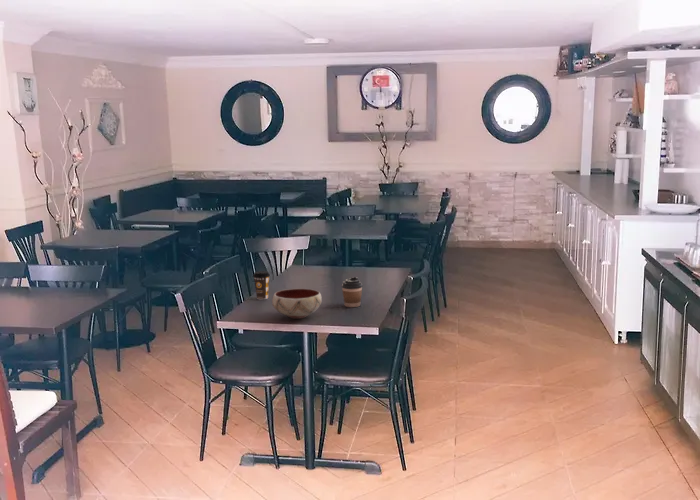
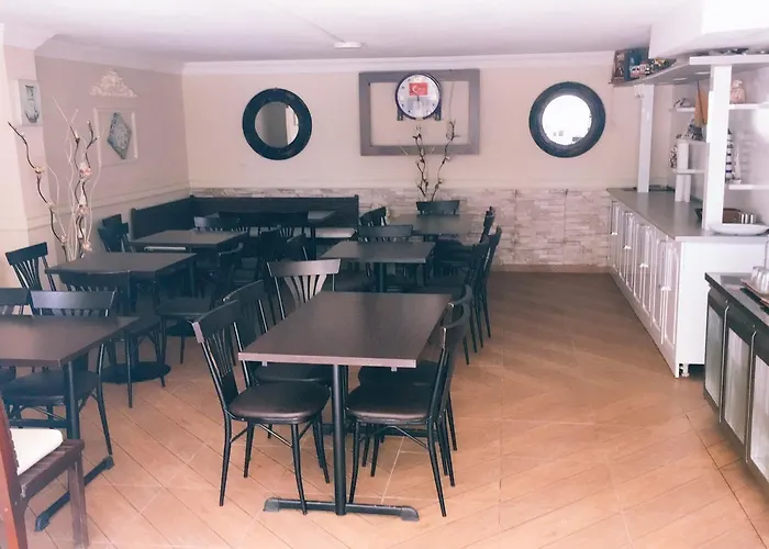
- bowl (297, 304)
- coffee cup (352, 291)
- coffee cup (261, 285)
